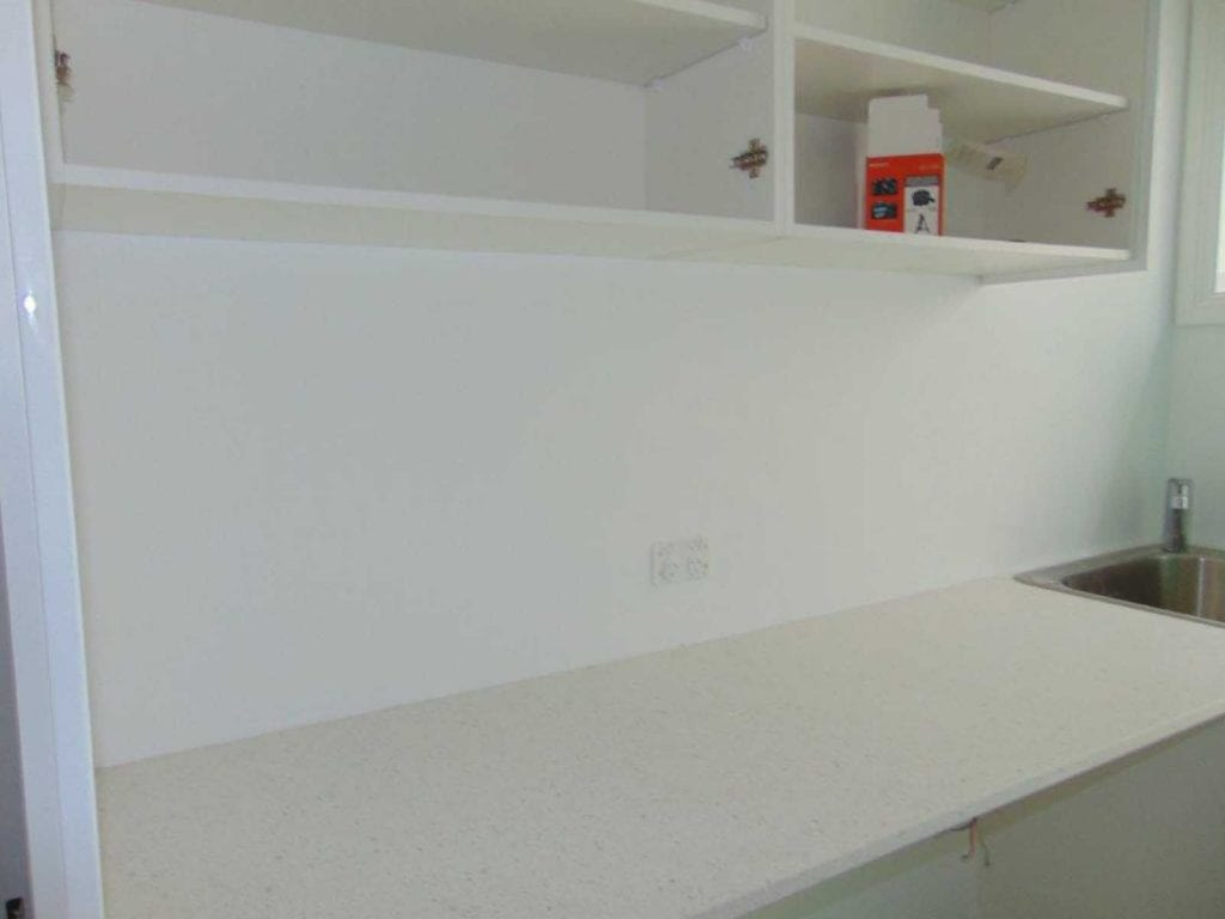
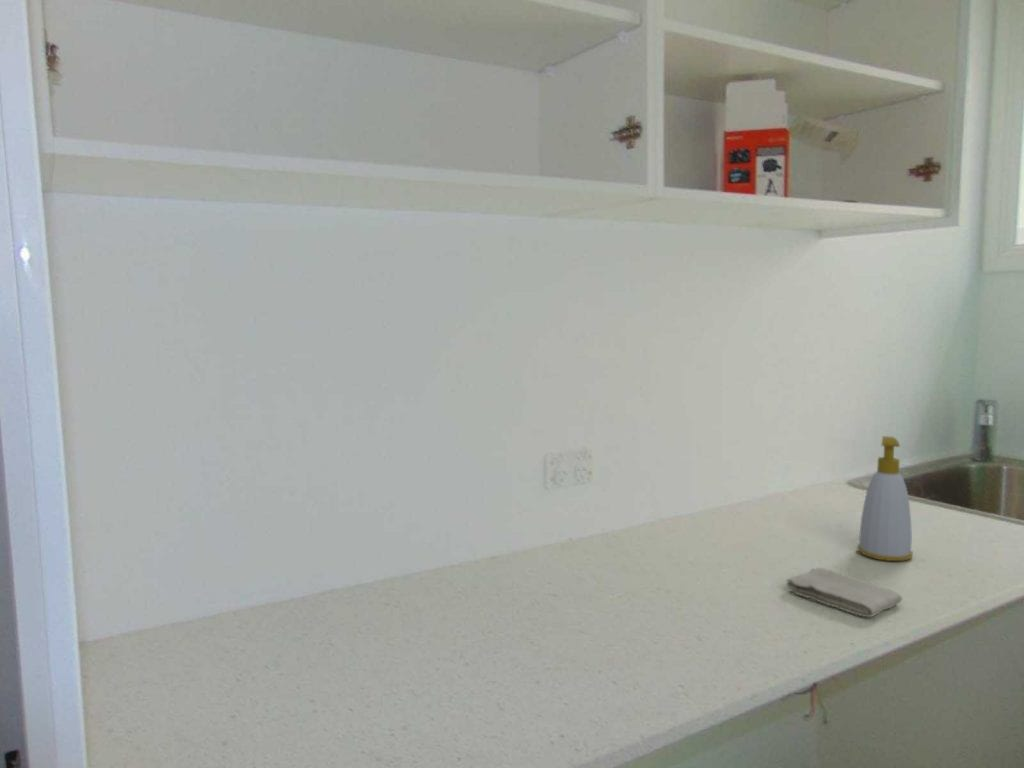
+ washcloth (841, 590)
+ soap bottle (886, 496)
